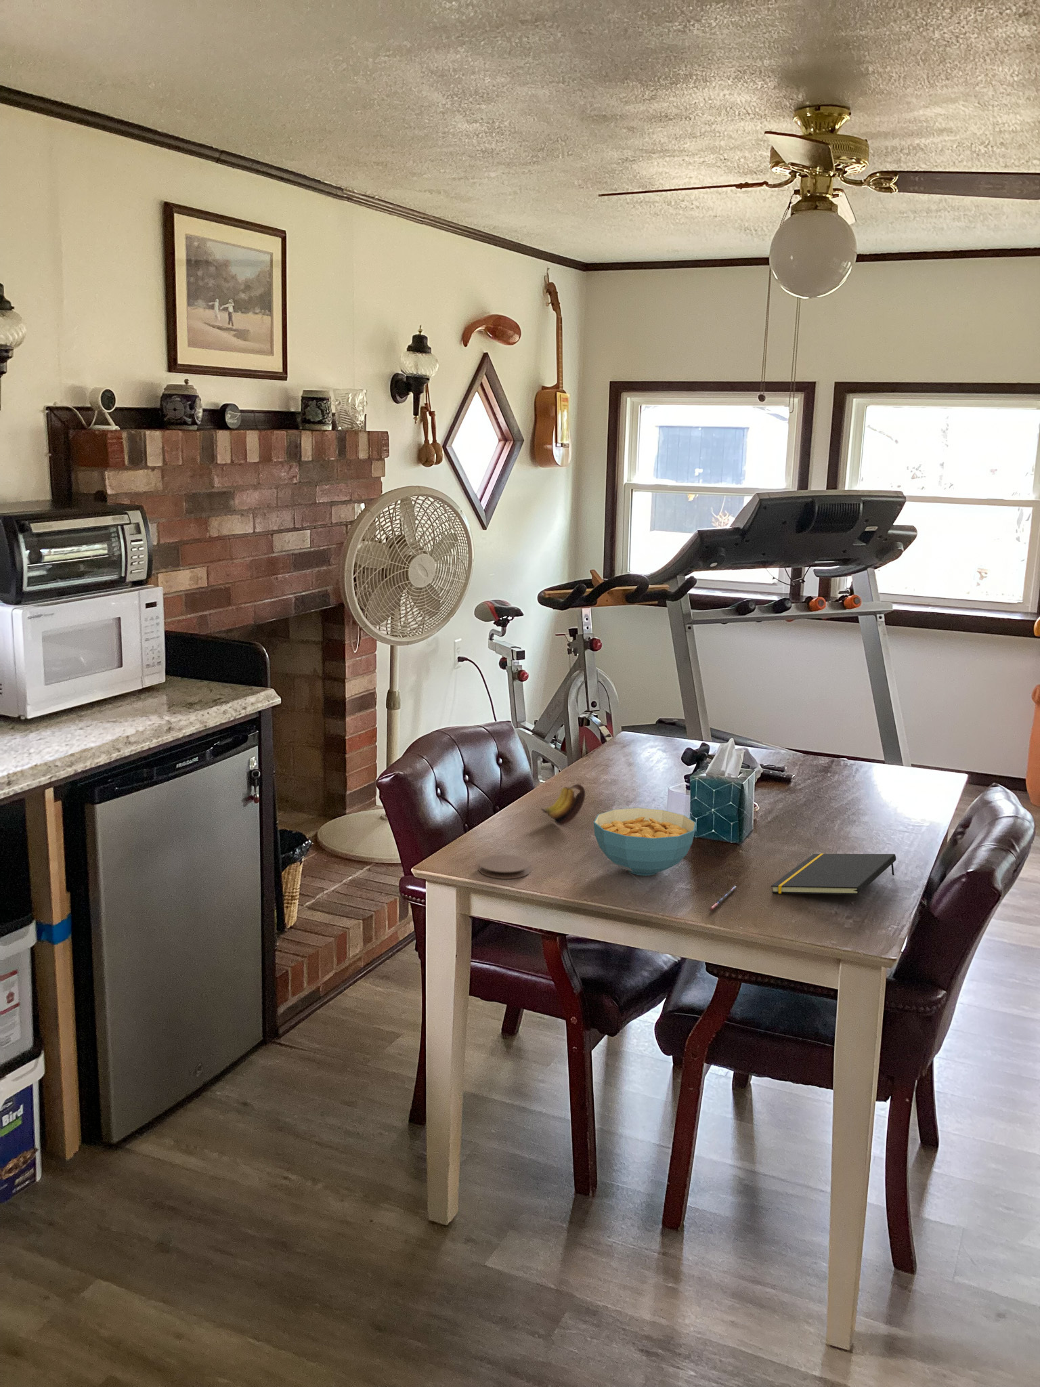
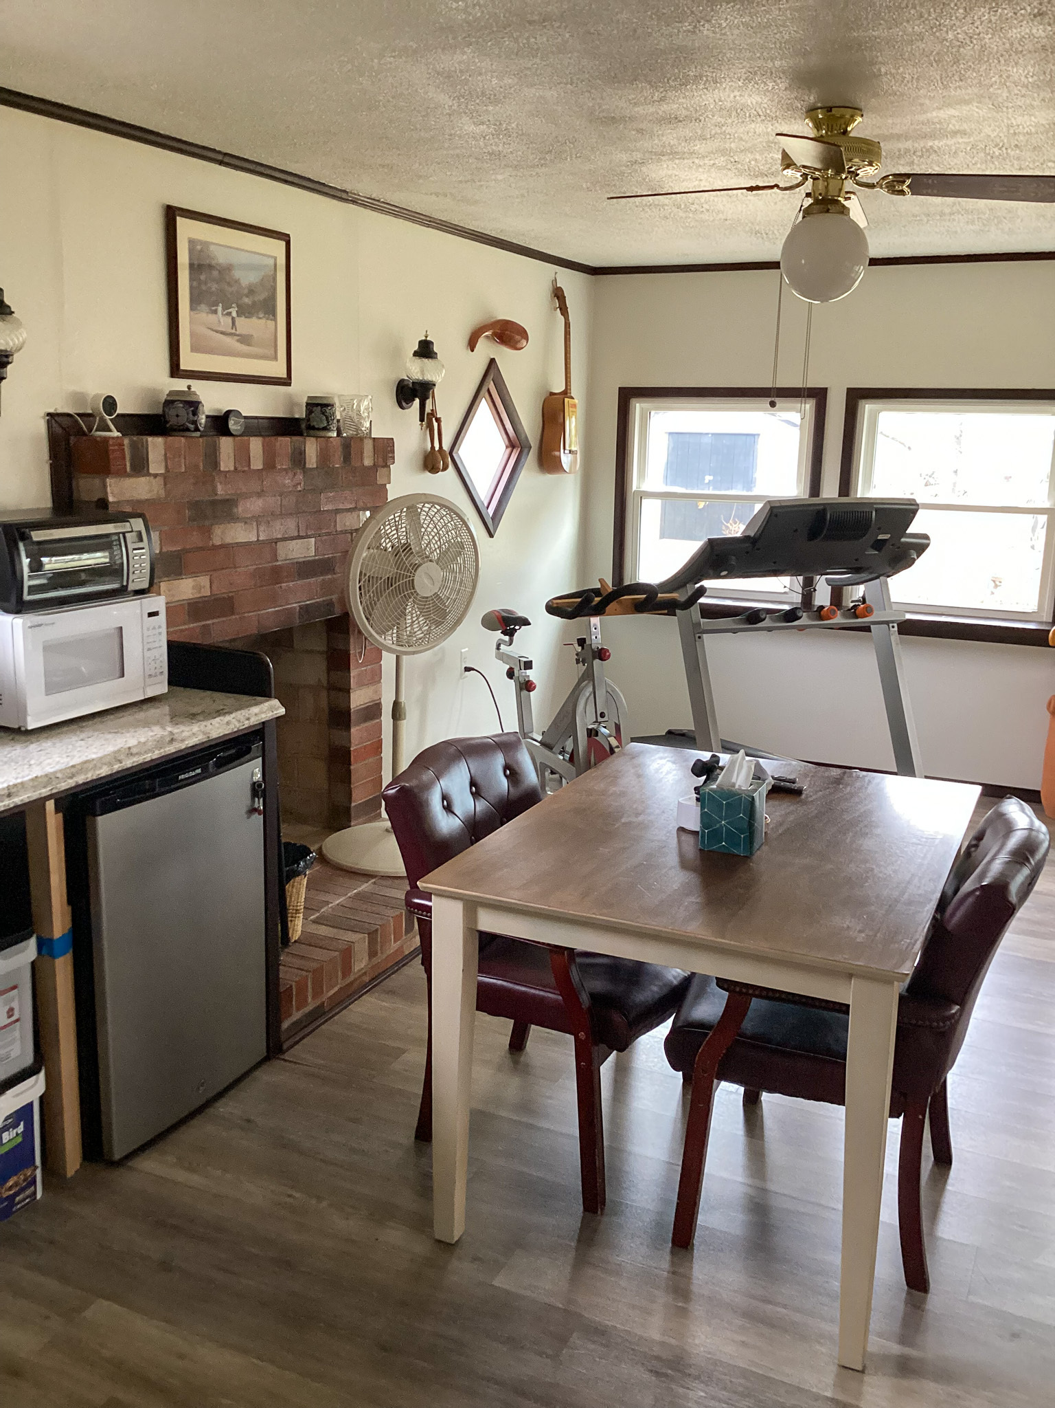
- notepad (835, 873)
- banana (583, 802)
- pen (723, 898)
- coaster (505, 866)
- cereal bowl (643, 846)
